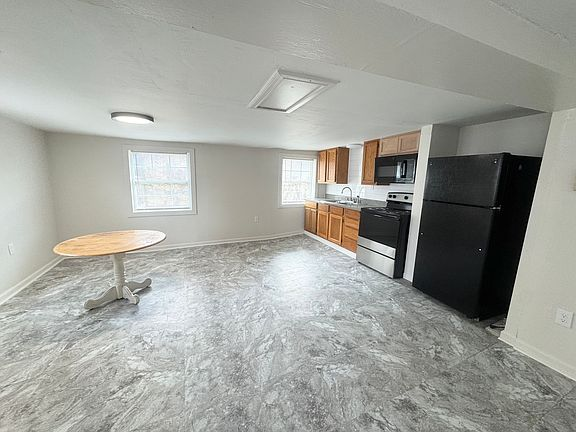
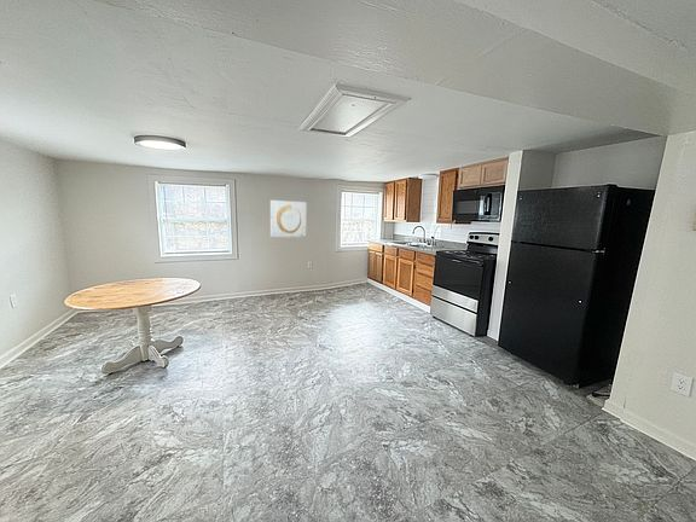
+ wall art (288, 219)
